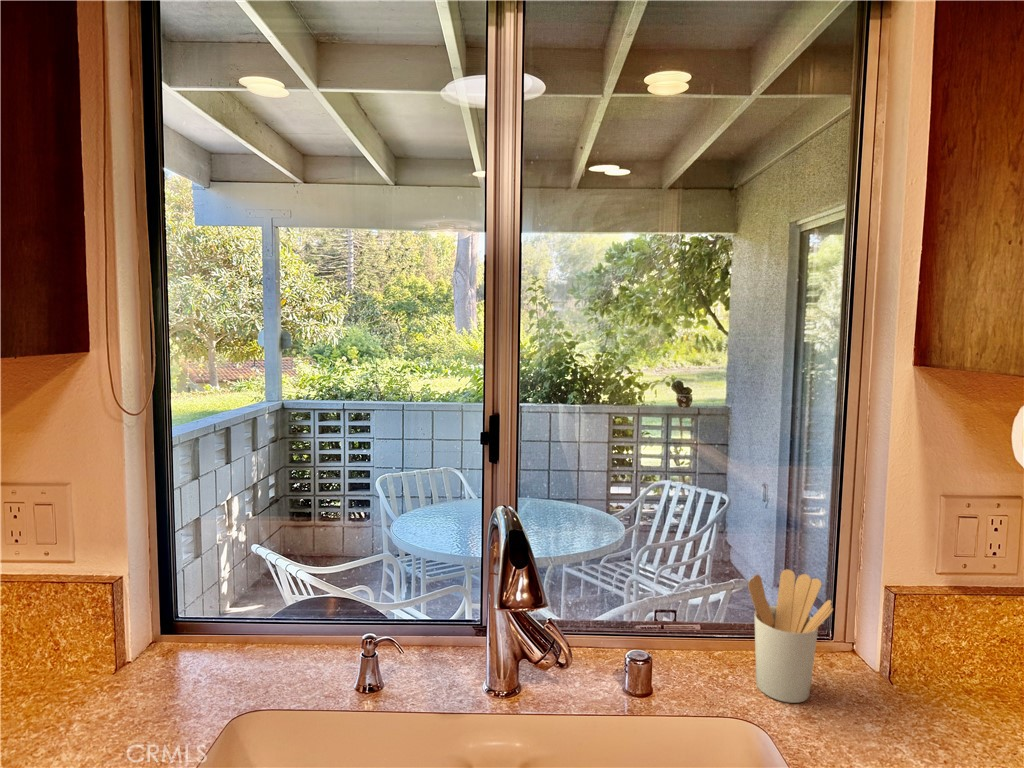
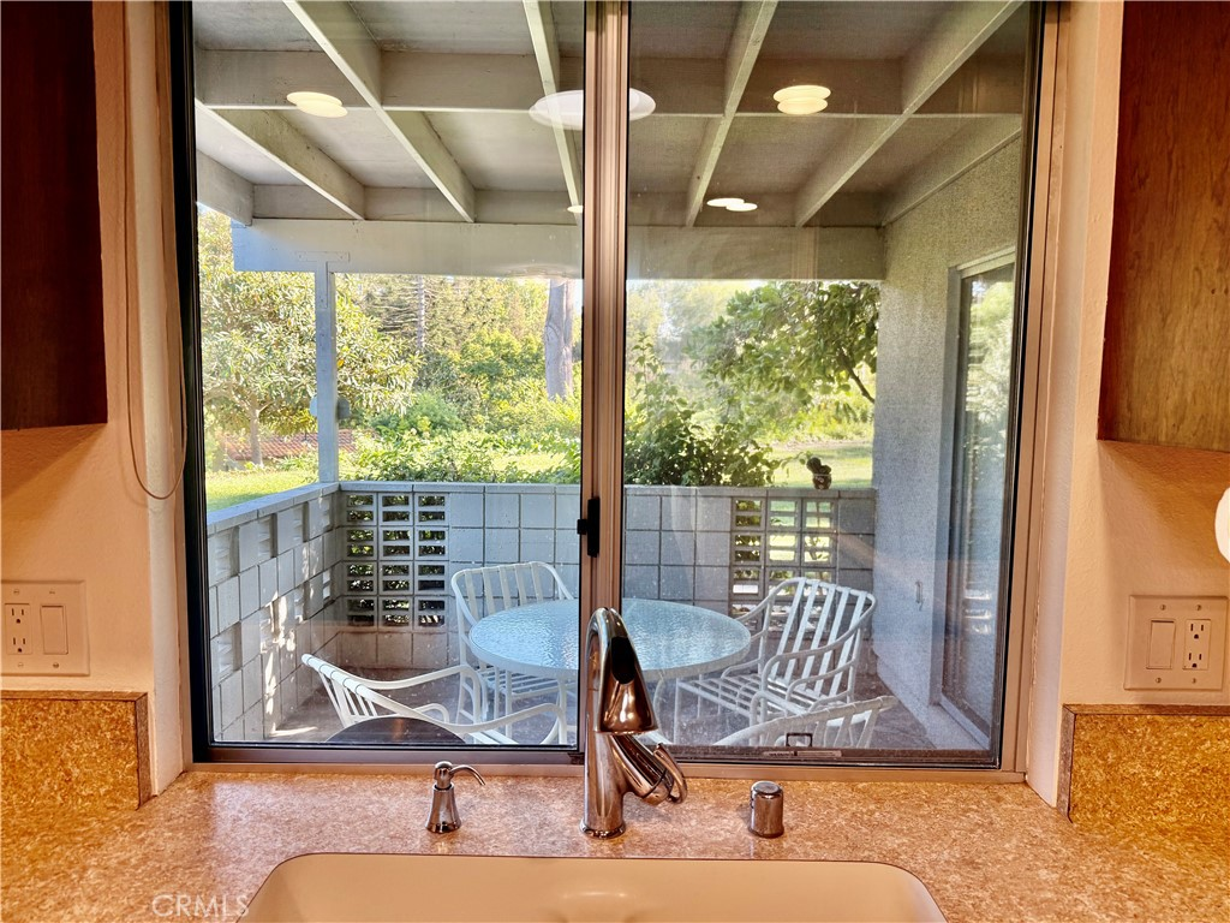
- utensil holder (789, 631)
